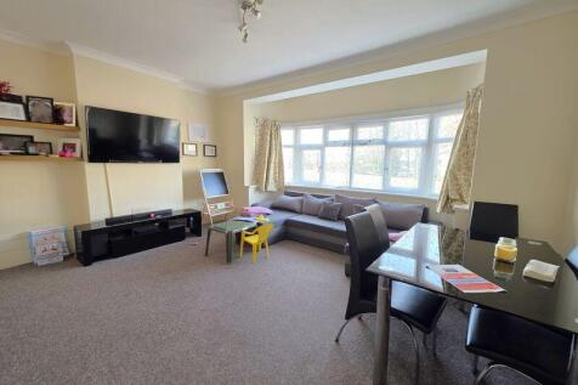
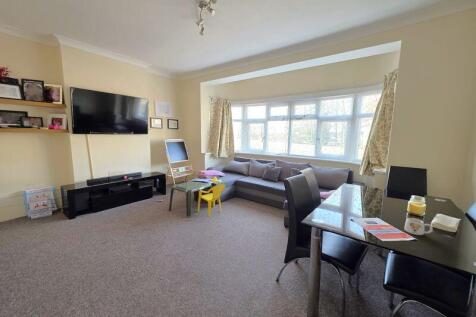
+ mug (418, 227)
